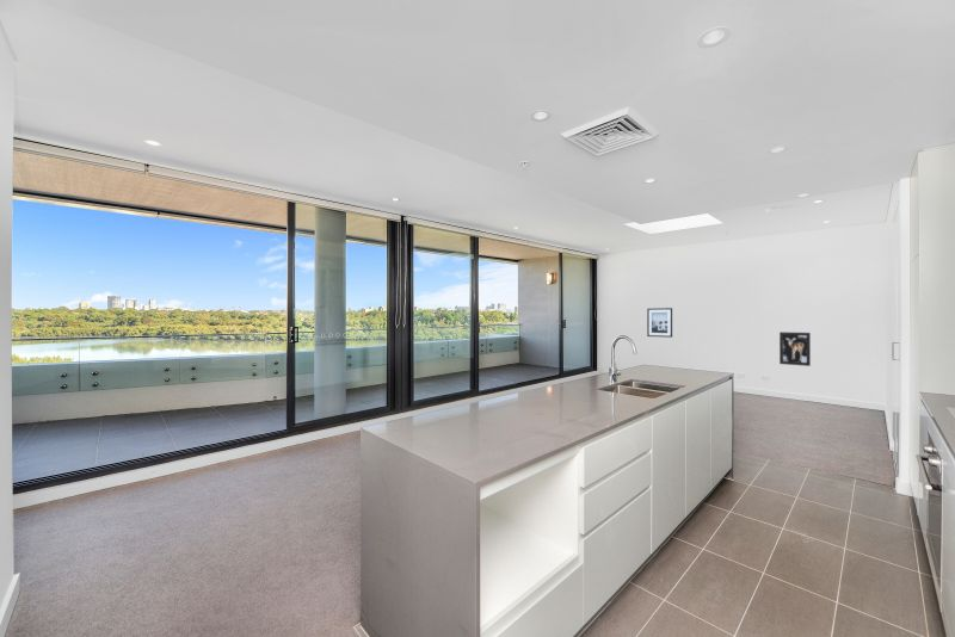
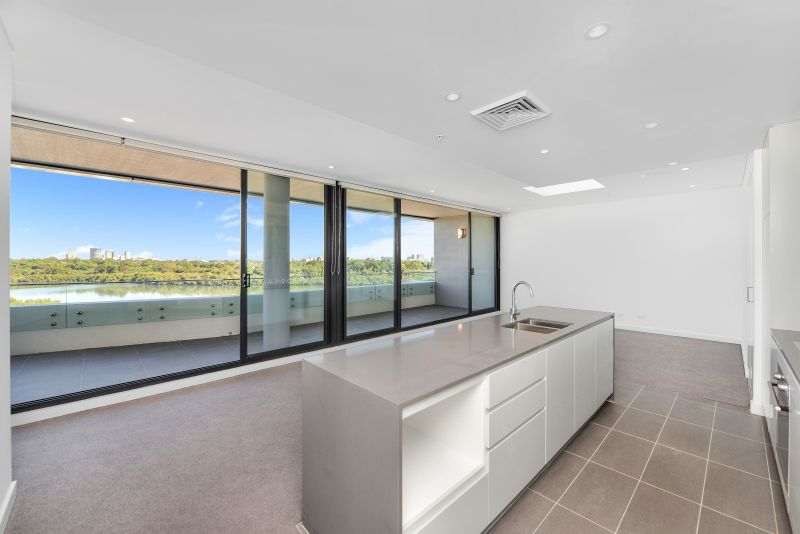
- wall art (659, 322)
- wall art (794, 348)
